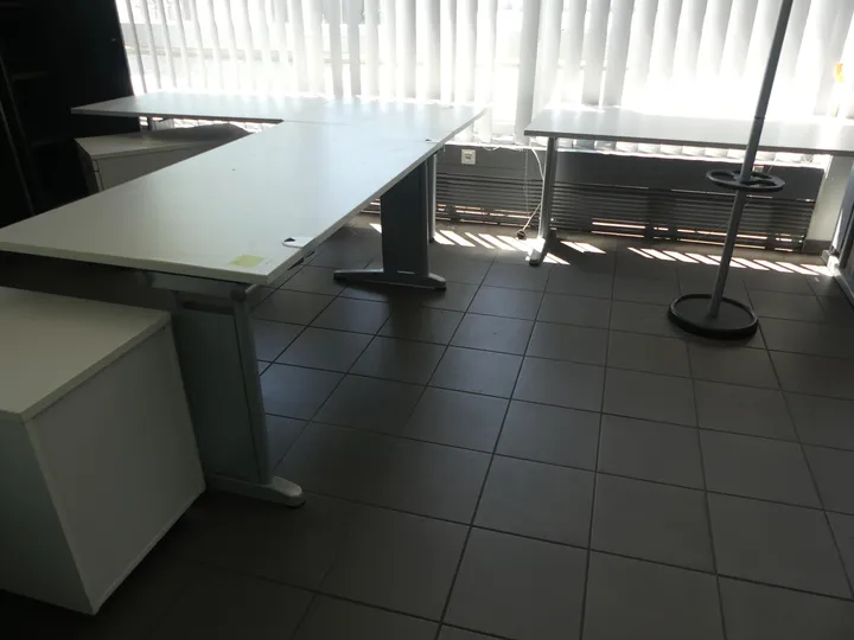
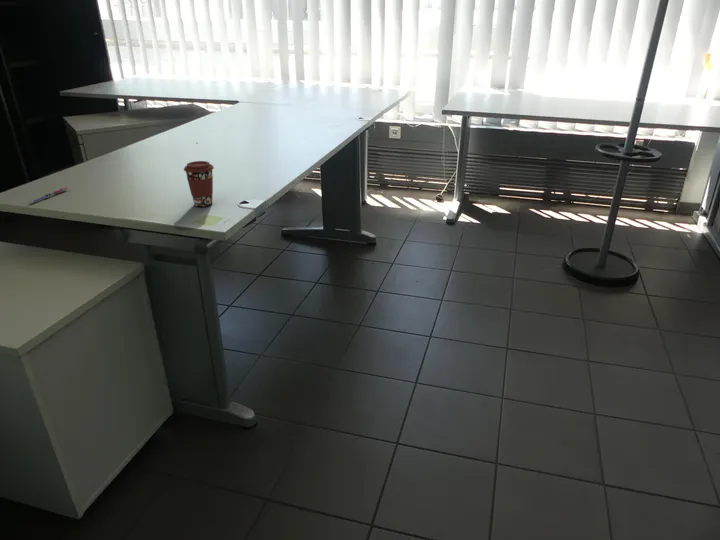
+ coffee cup (200, 184)
+ pen (48, 194)
